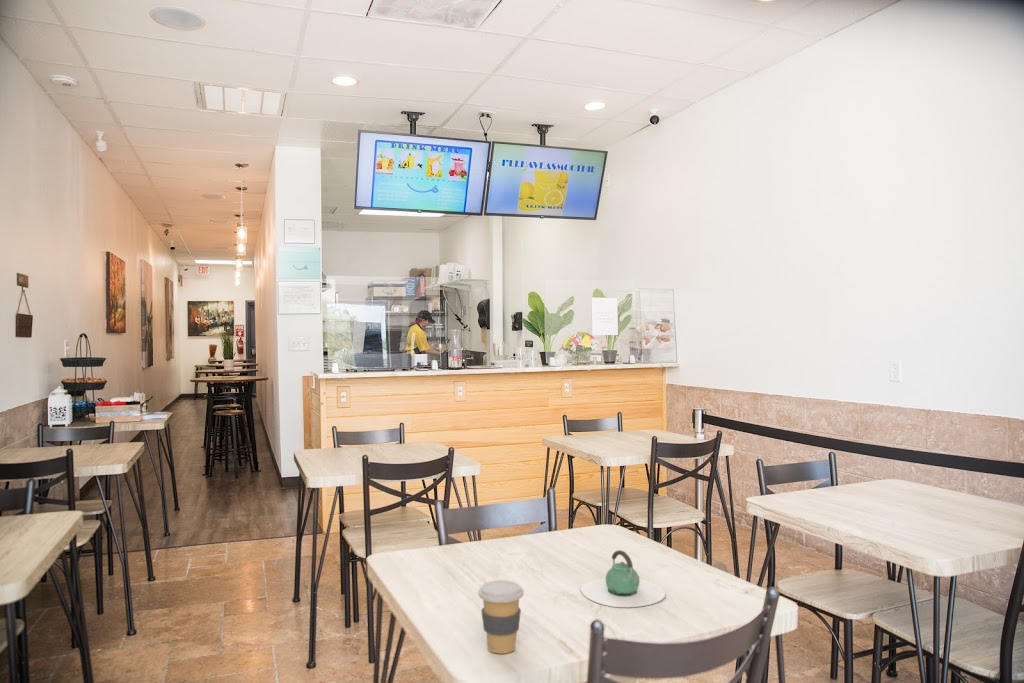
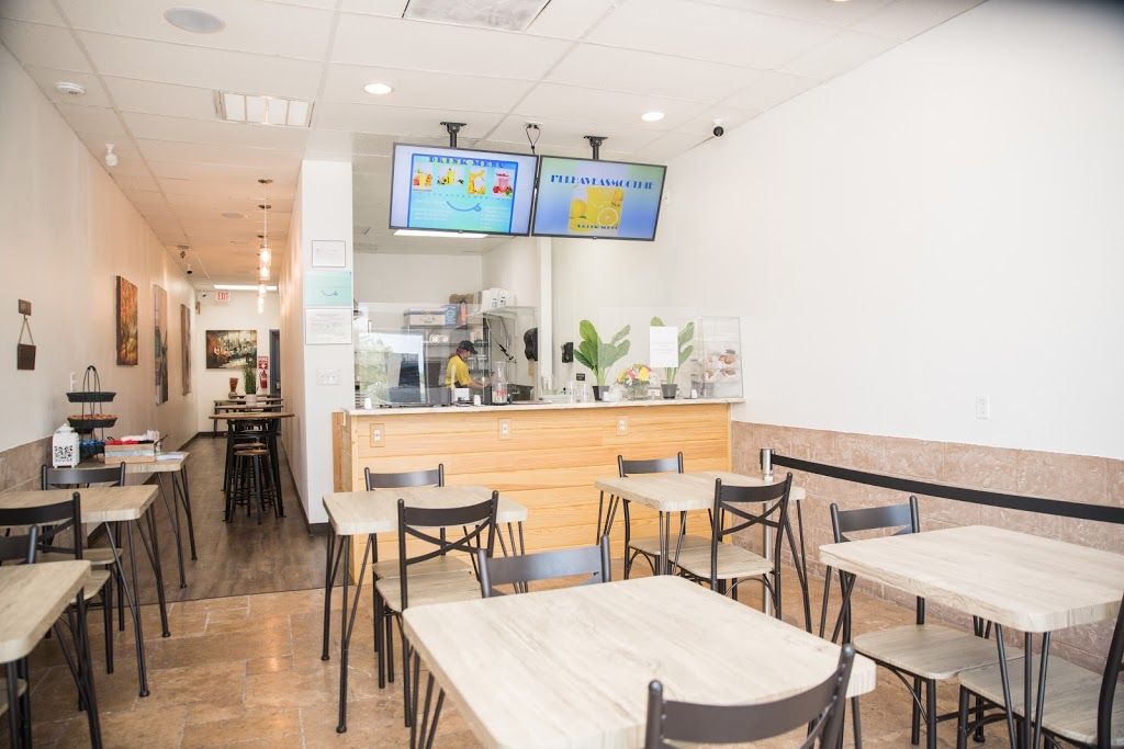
- teapot (622, 571)
- coffee cup (501, 617)
